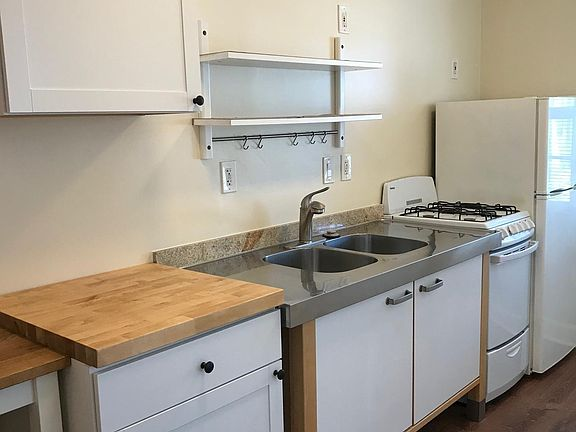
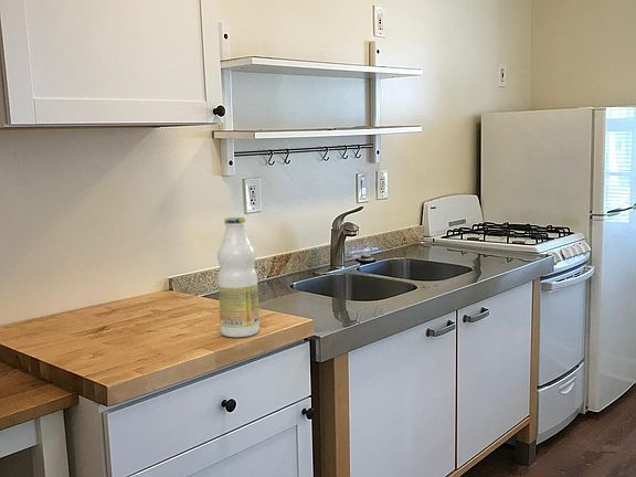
+ bottle (237, 275)
